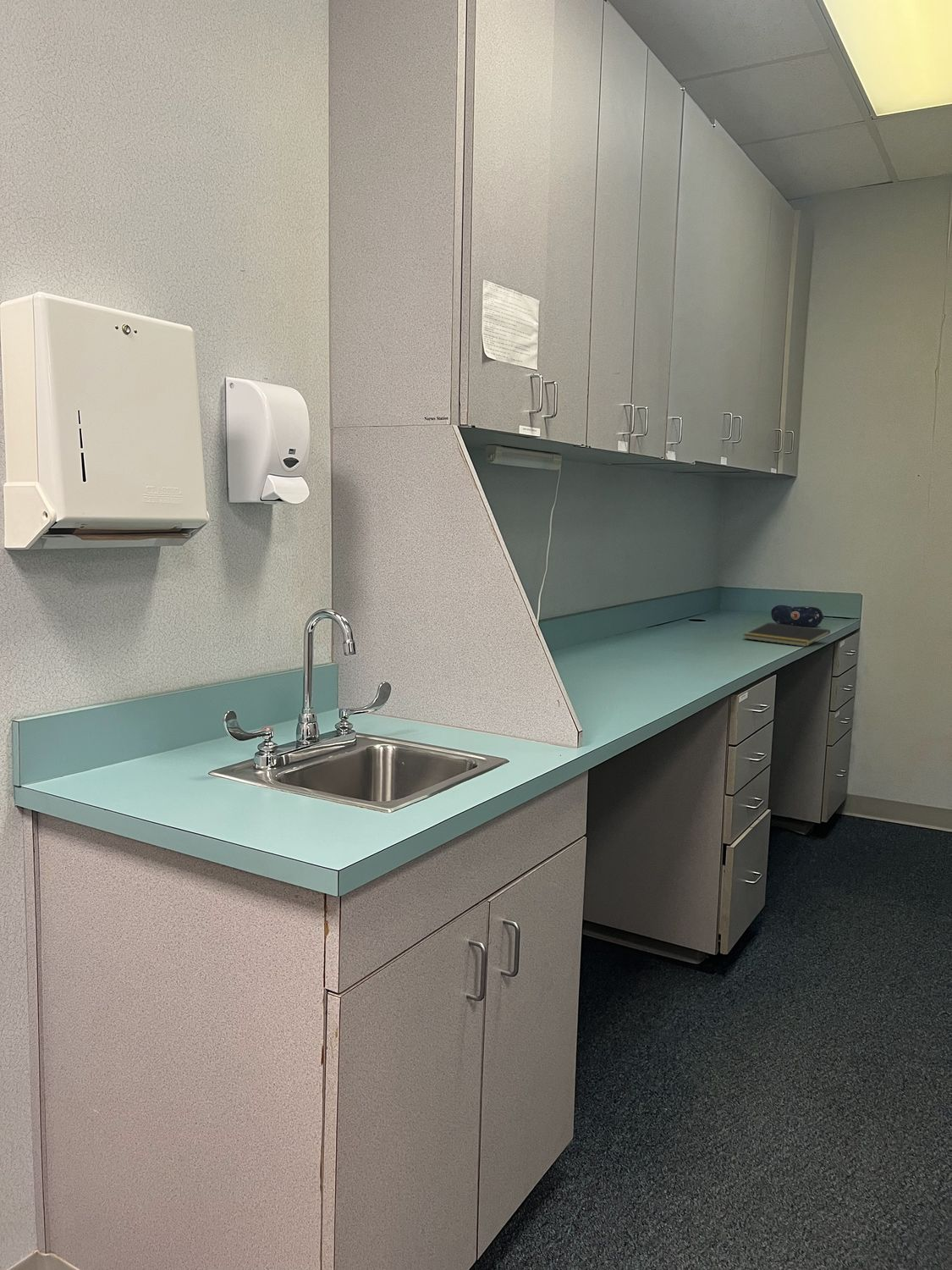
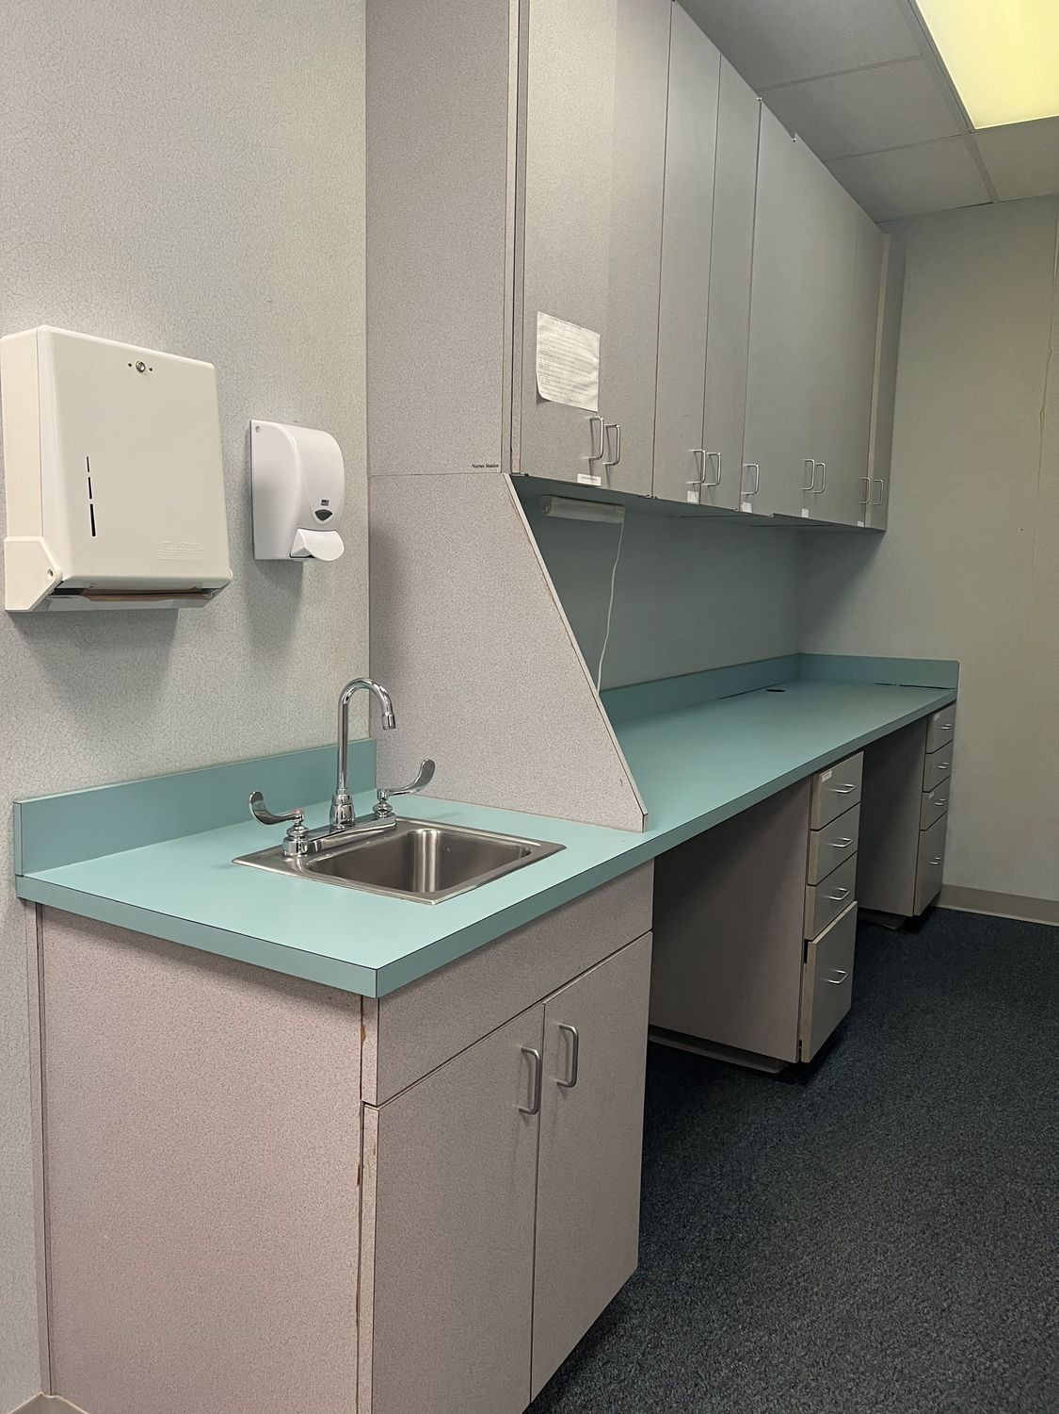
- notepad (786, 634)
- pencil case (796, 616)
